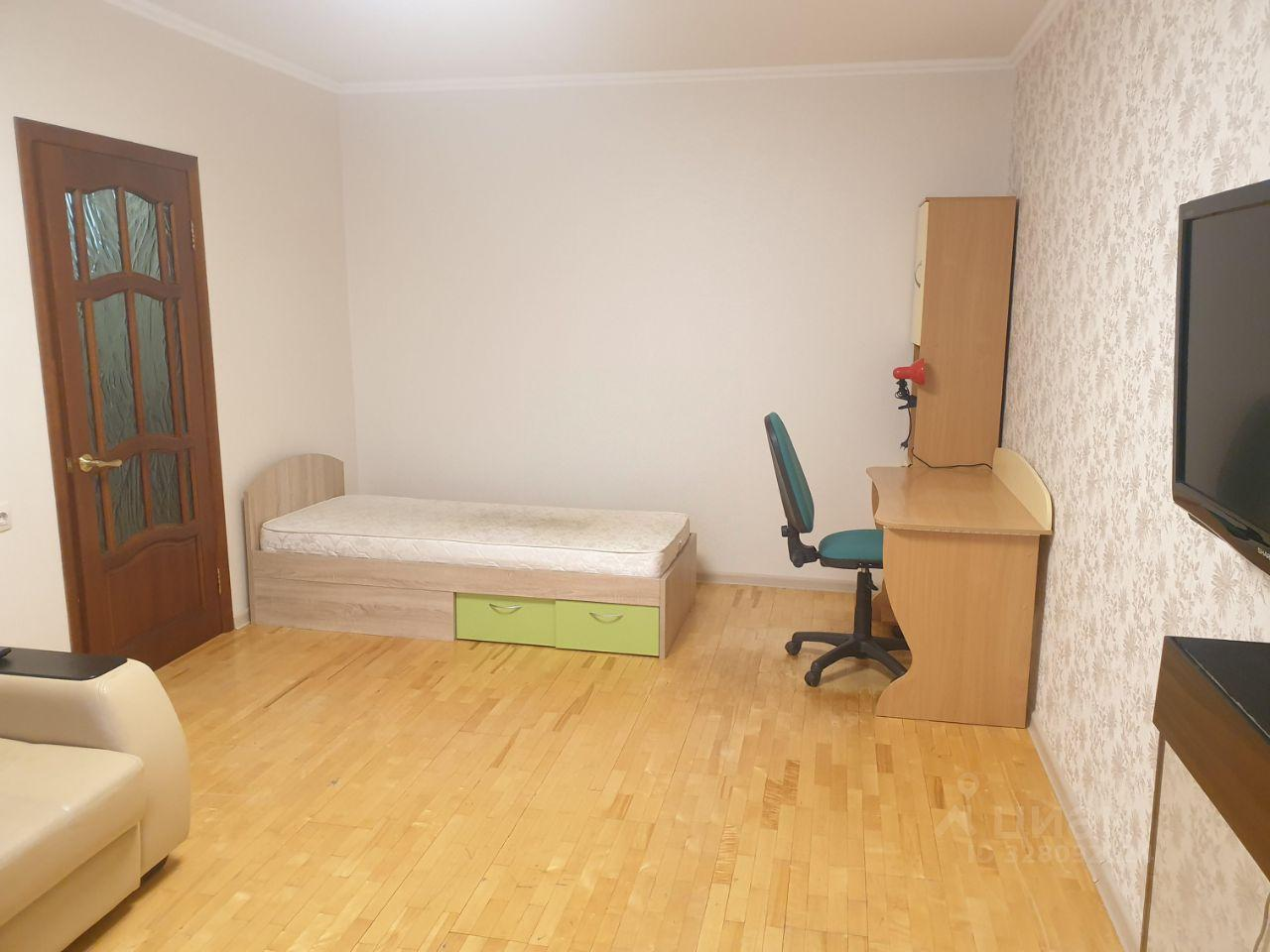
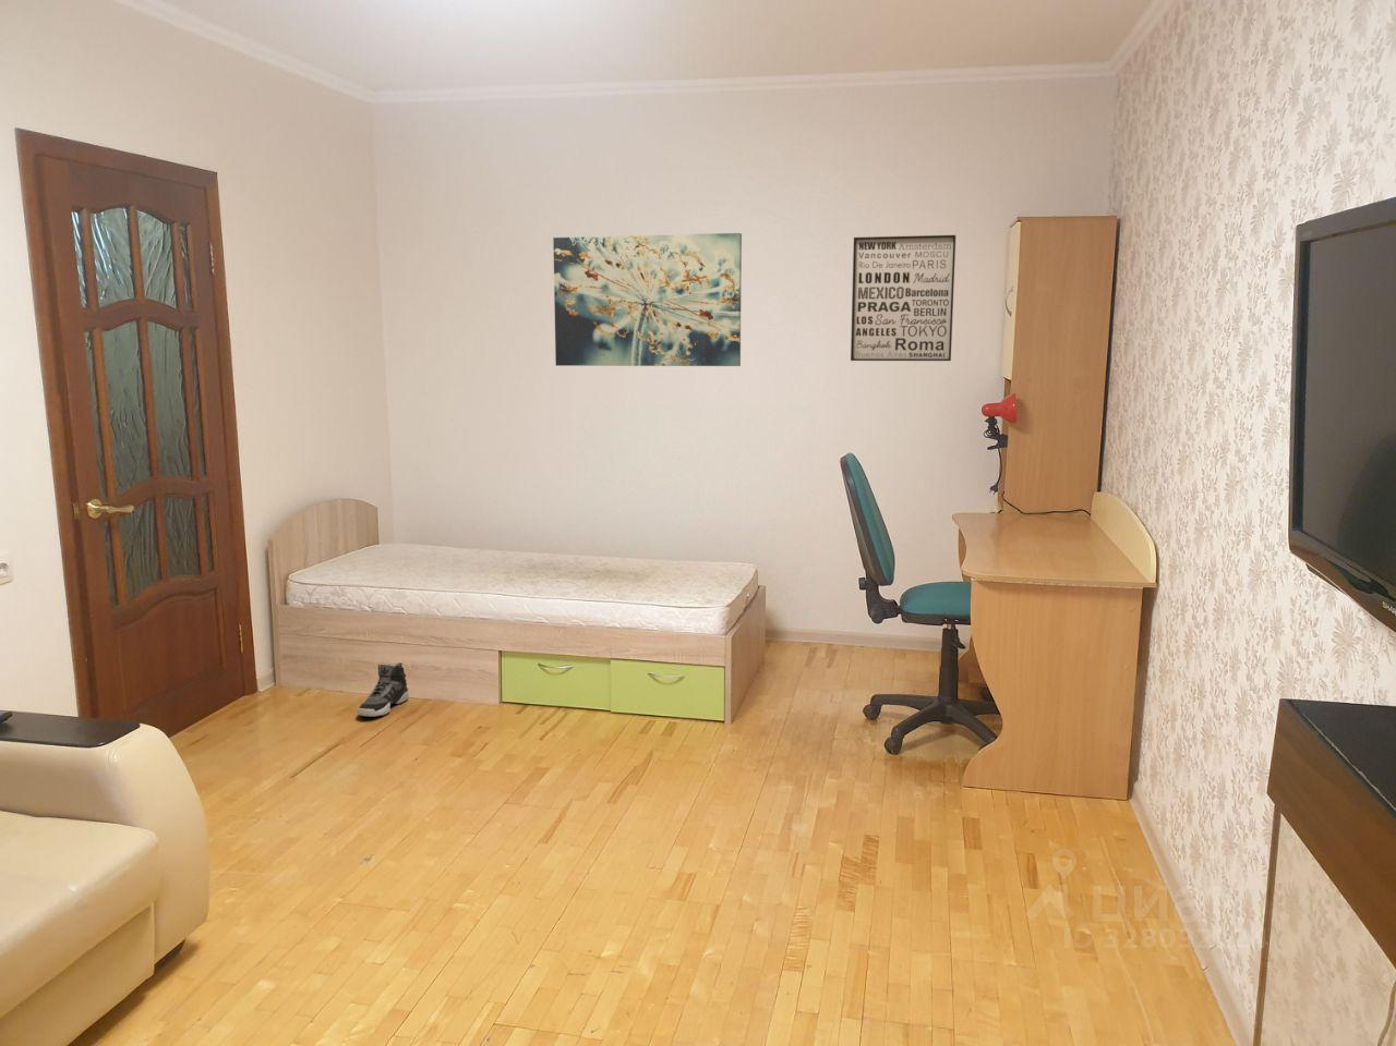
+ sneaker (381, 688)
+ wall art (902, 299)
+ wall art (645, 301)
